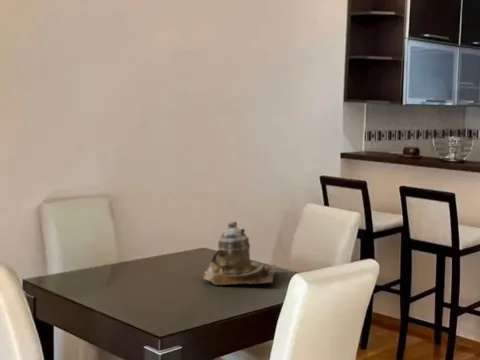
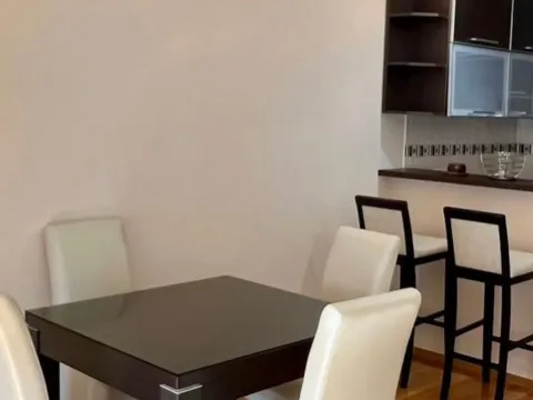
- teapot (240, 249)
